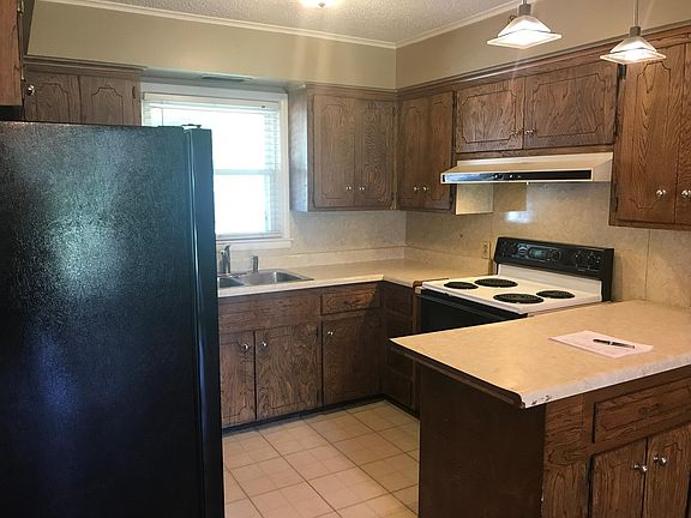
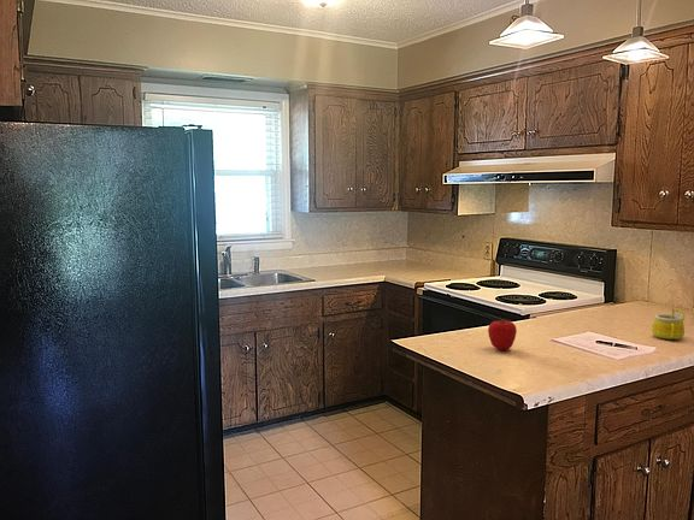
+ mug (669, 321)
+ apple (501, 333)
